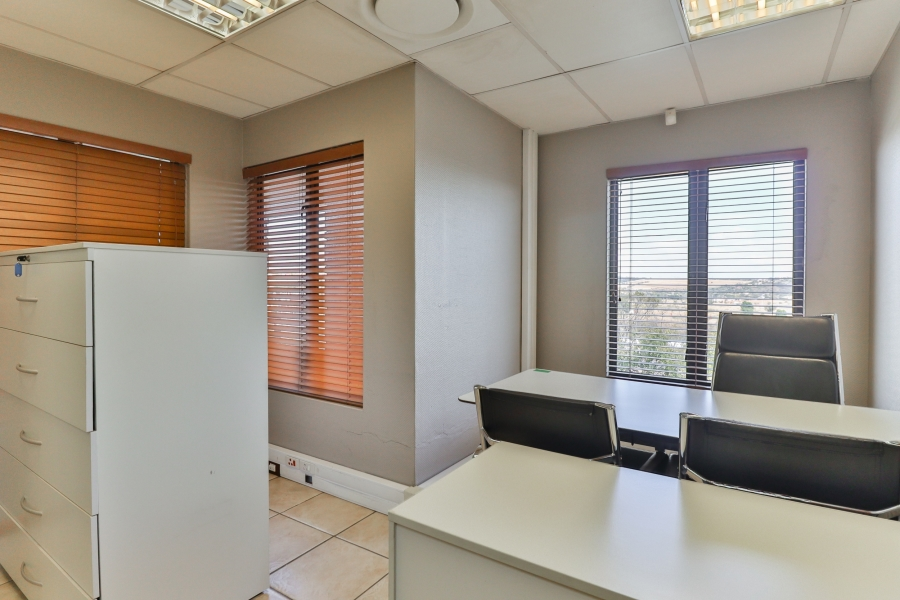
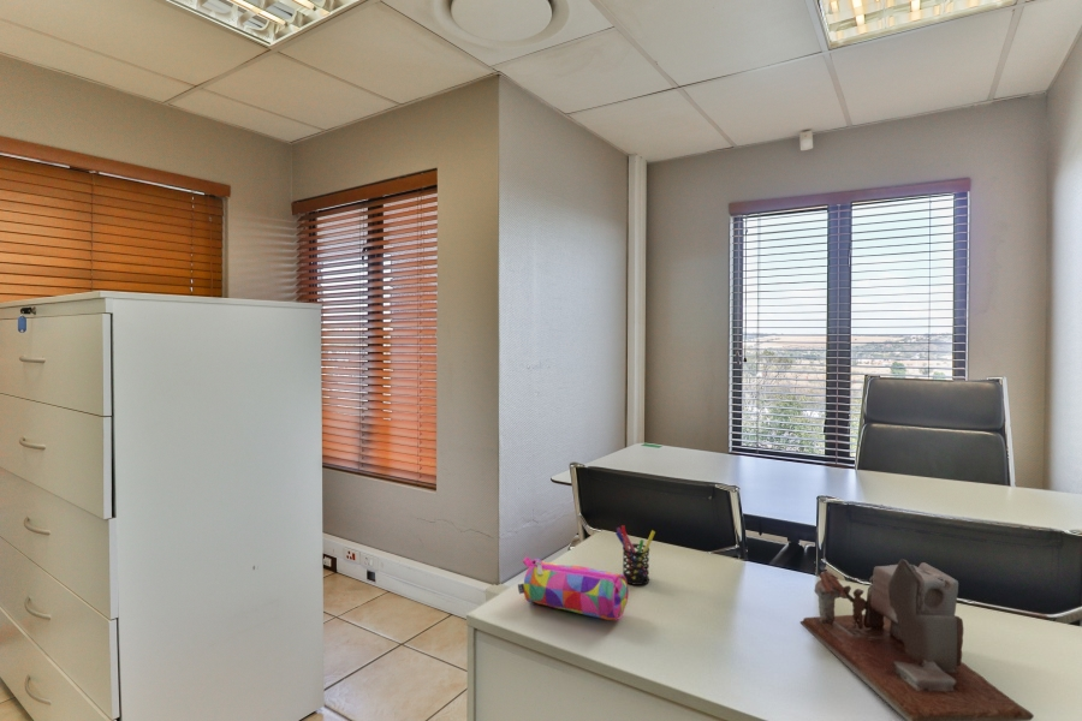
+ desk organizer (900, 606)
+ pen holder (635, 553)
+ pencil case (572, 588)
